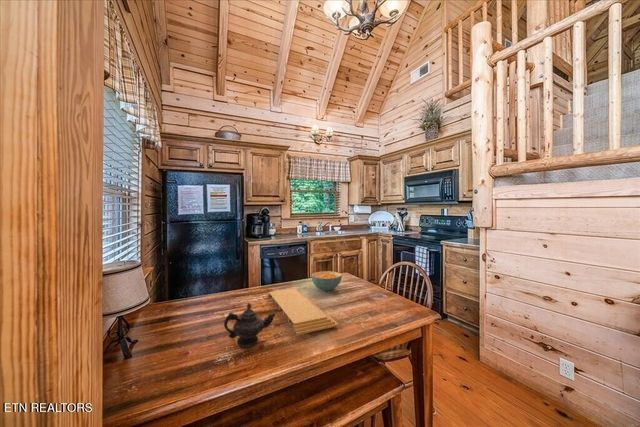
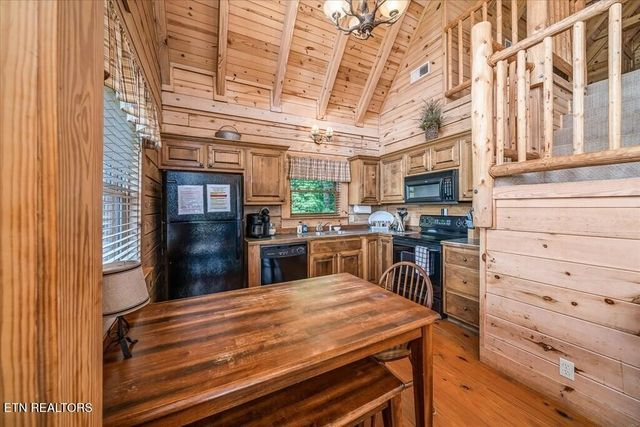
- teapot (250, 322)
- cereal bowl (326, 282)
- cutting board (297, 305)
